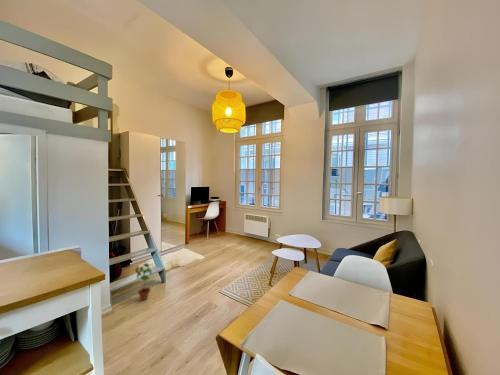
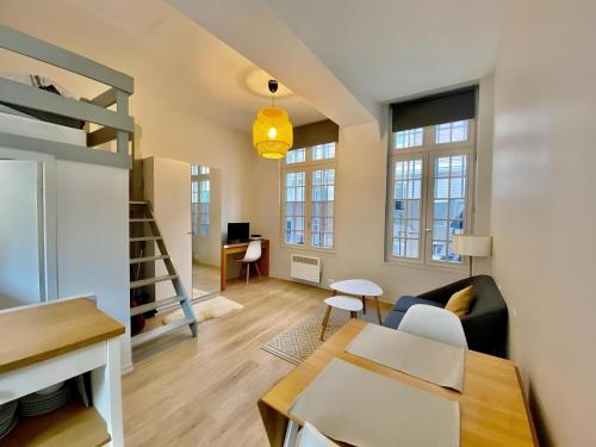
- potted plant (144, 281)
